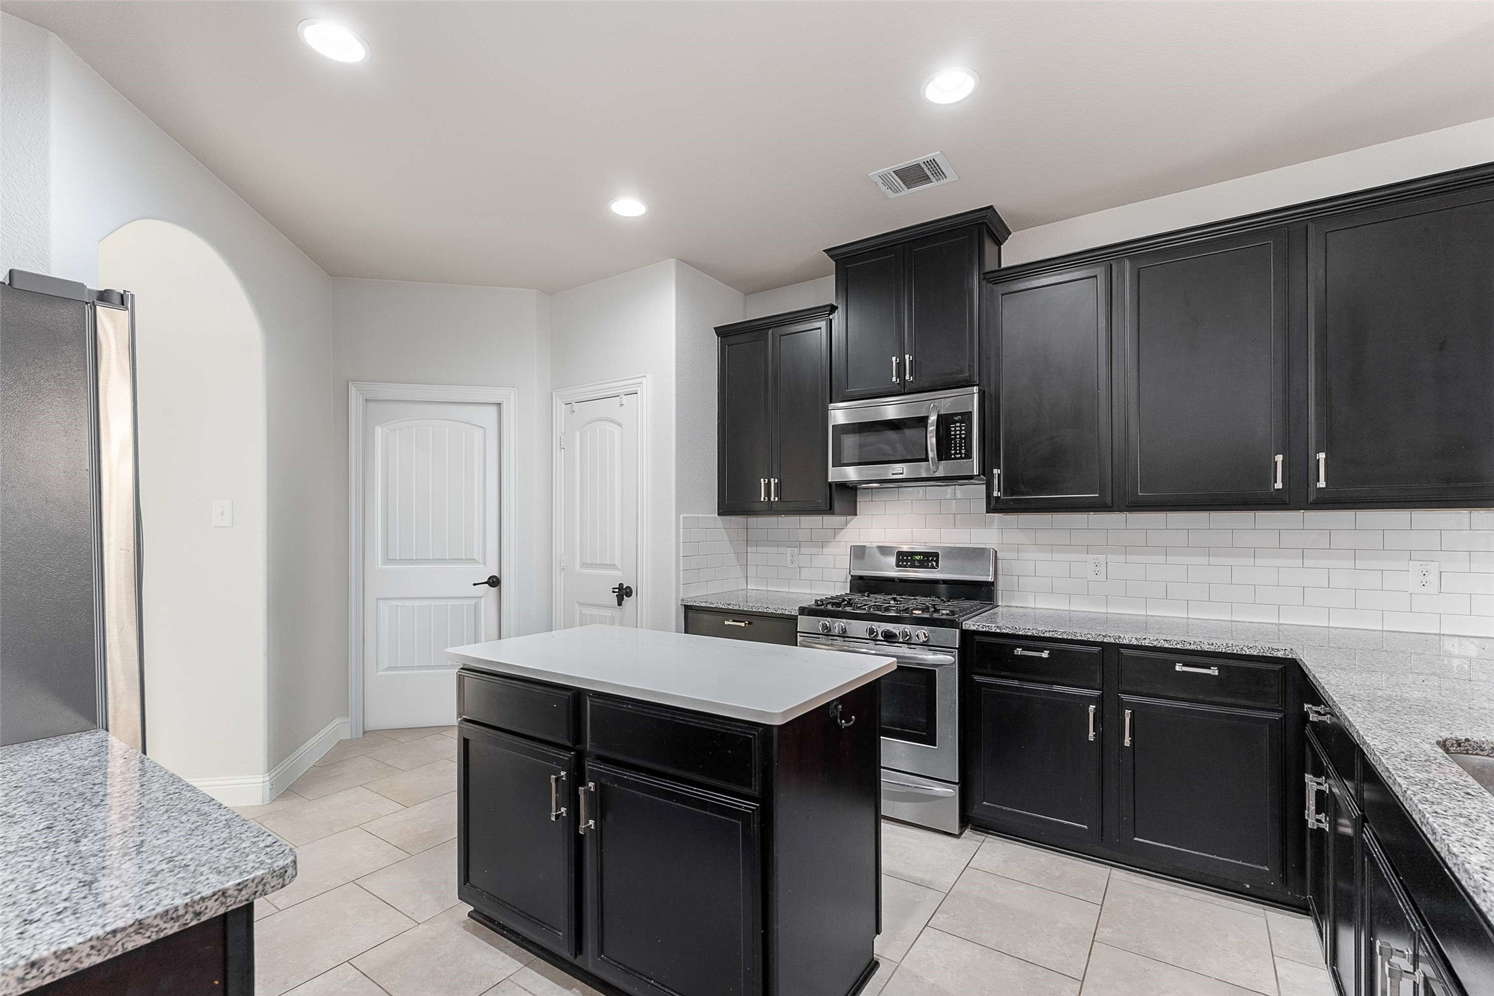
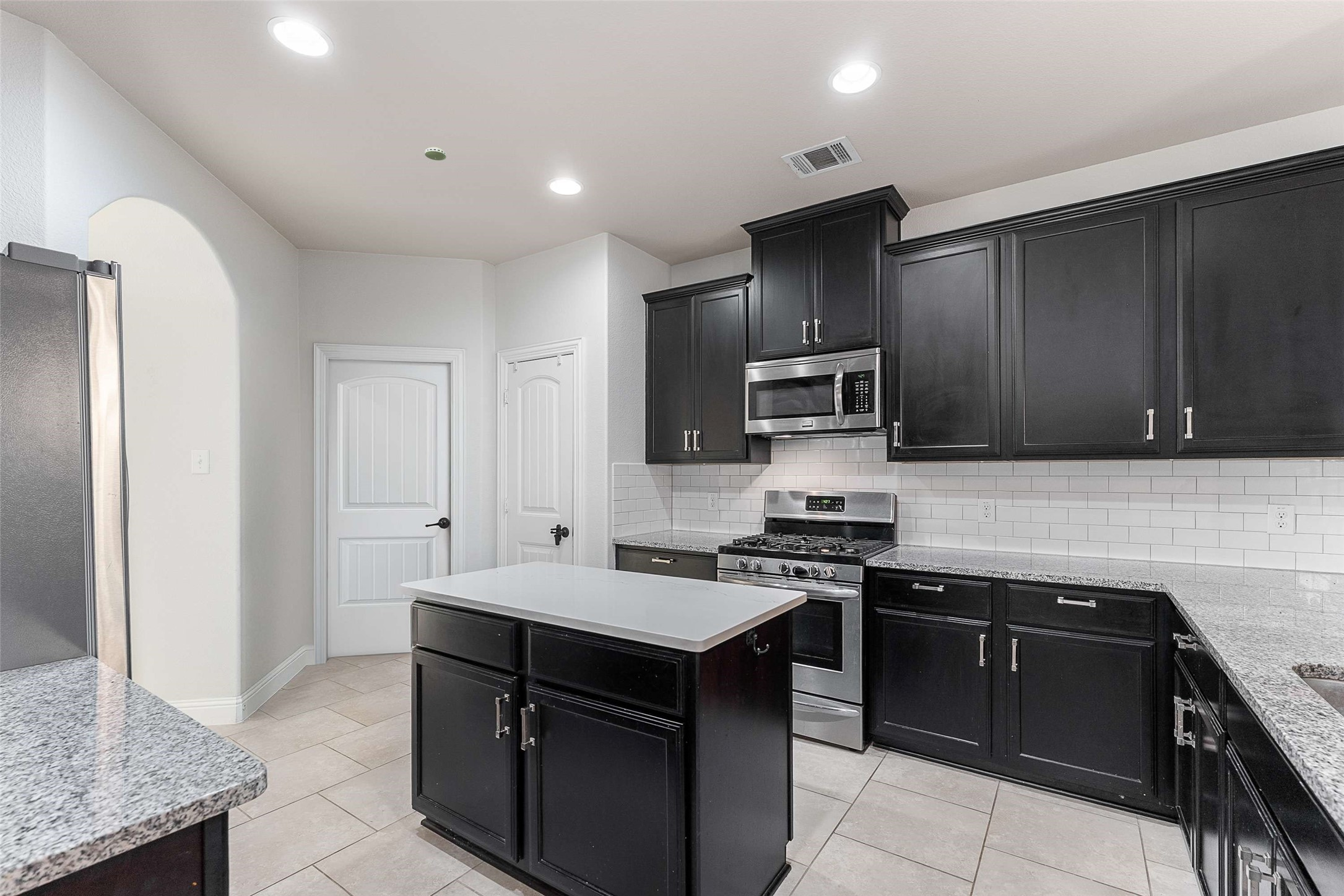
+ smoke detector (435, 153)
